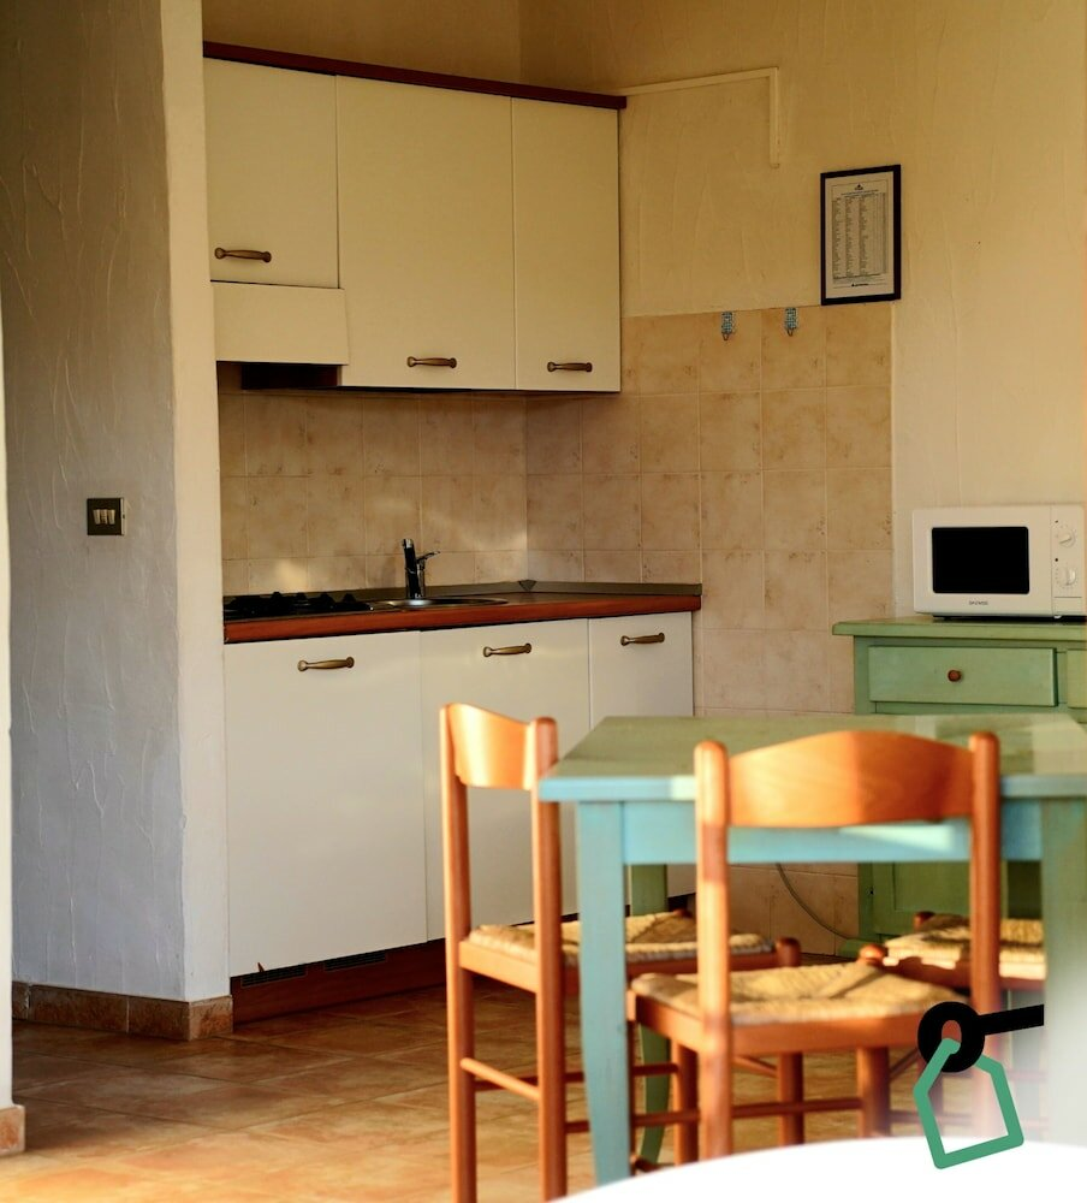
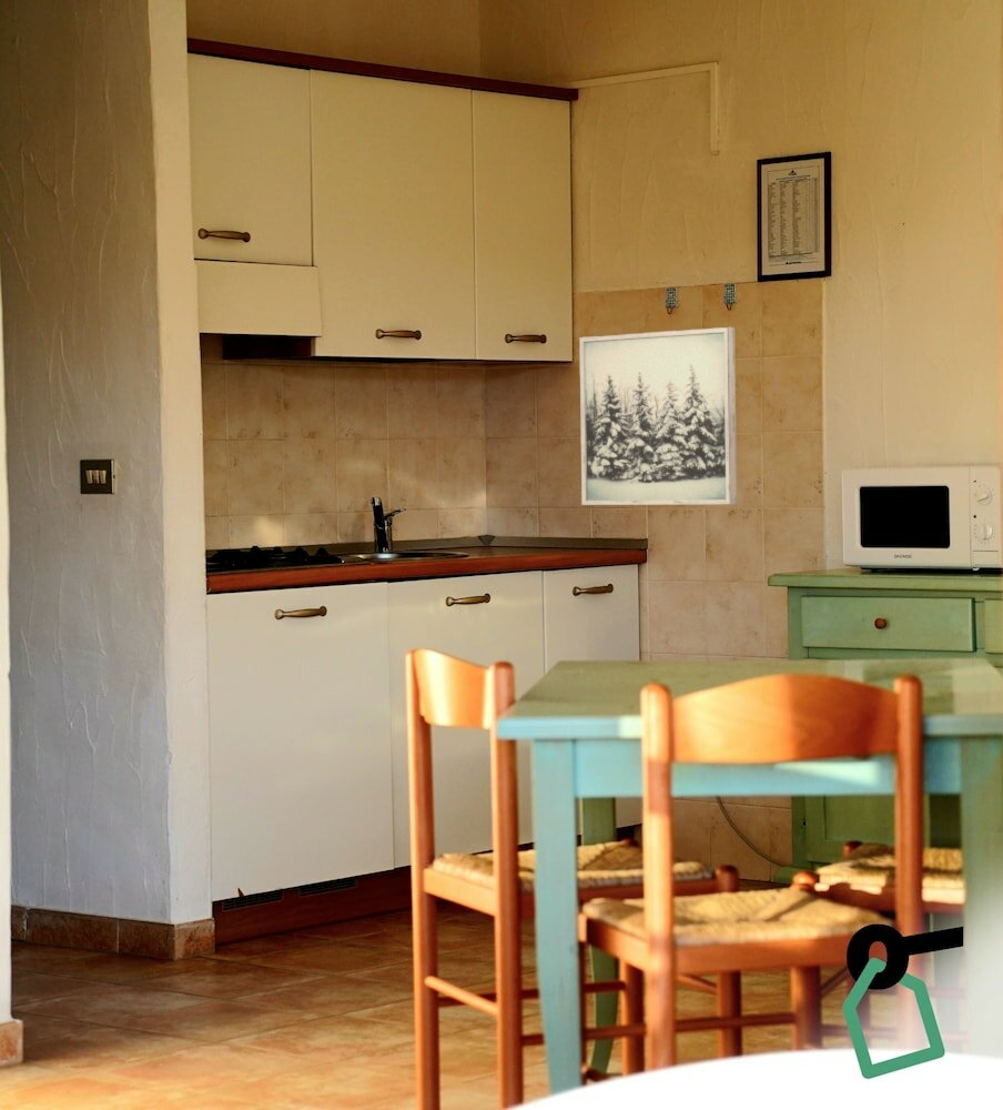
+ wall art (656, 418)
